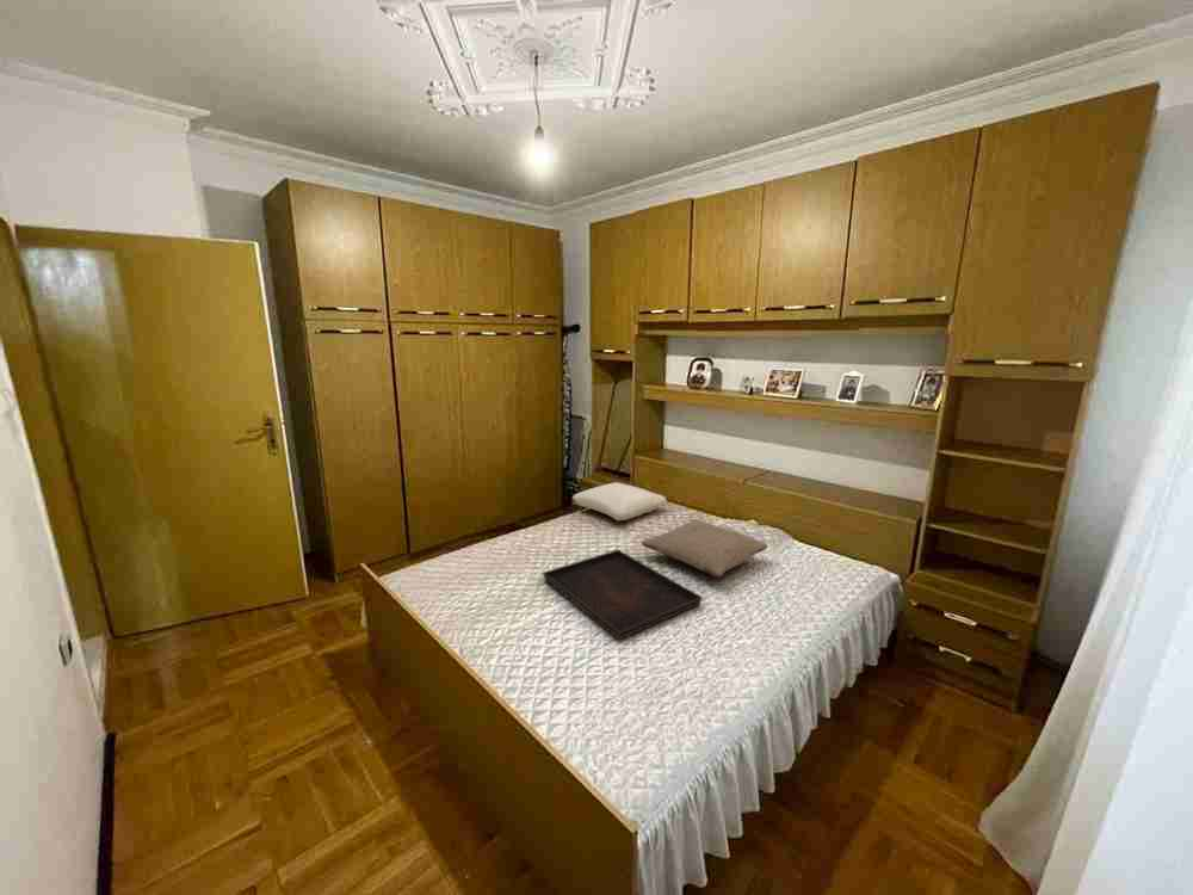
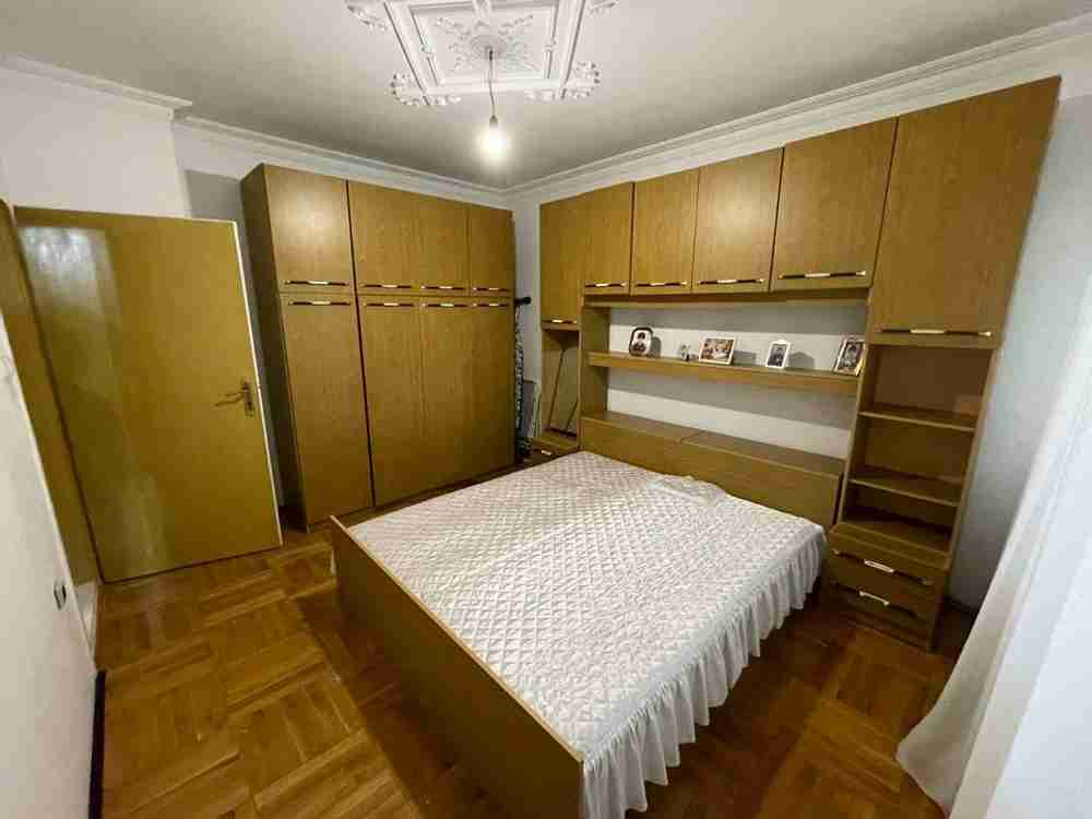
- pillow (705, 545)
- pillow (618, 500)
- serving tray (618, 587)
